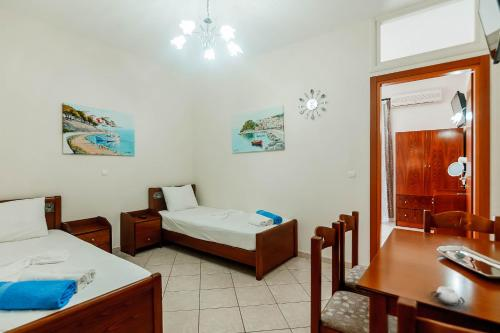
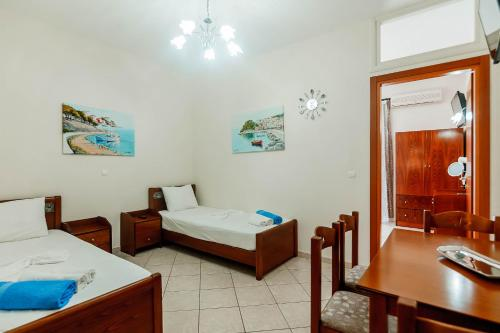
- cup (447, 296)
